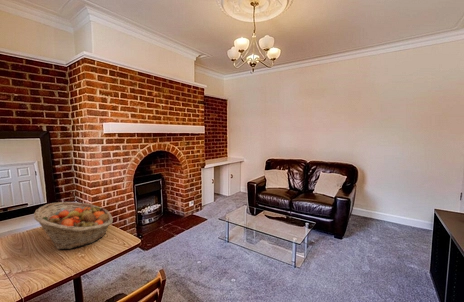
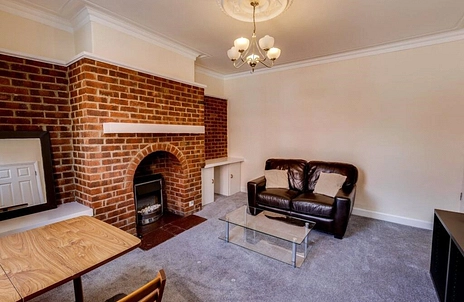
- fruit basket (77, 220)
